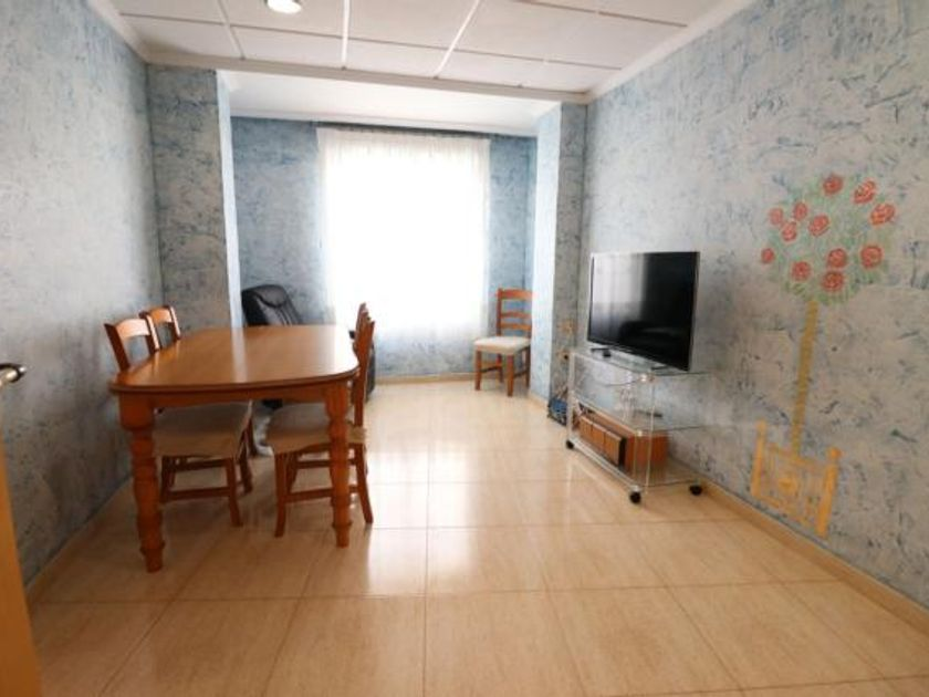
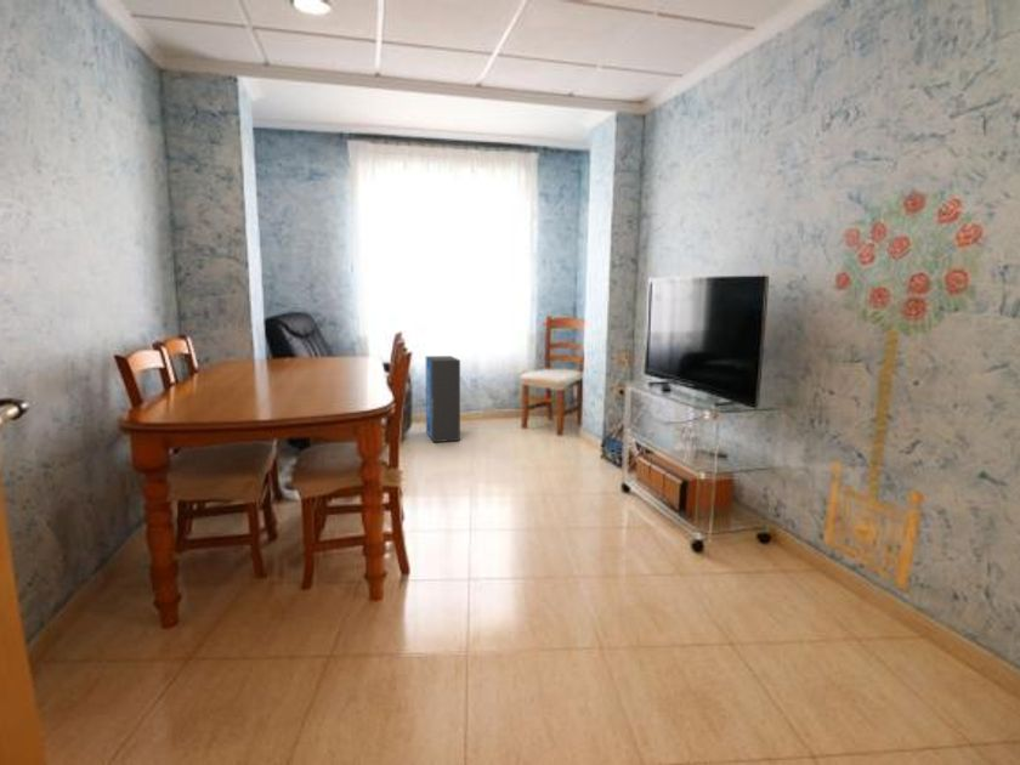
+ air purifier (442, 397)
